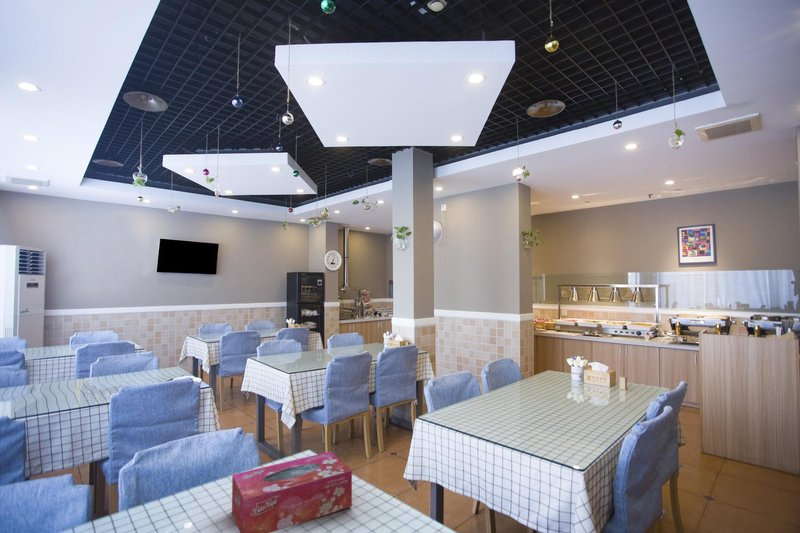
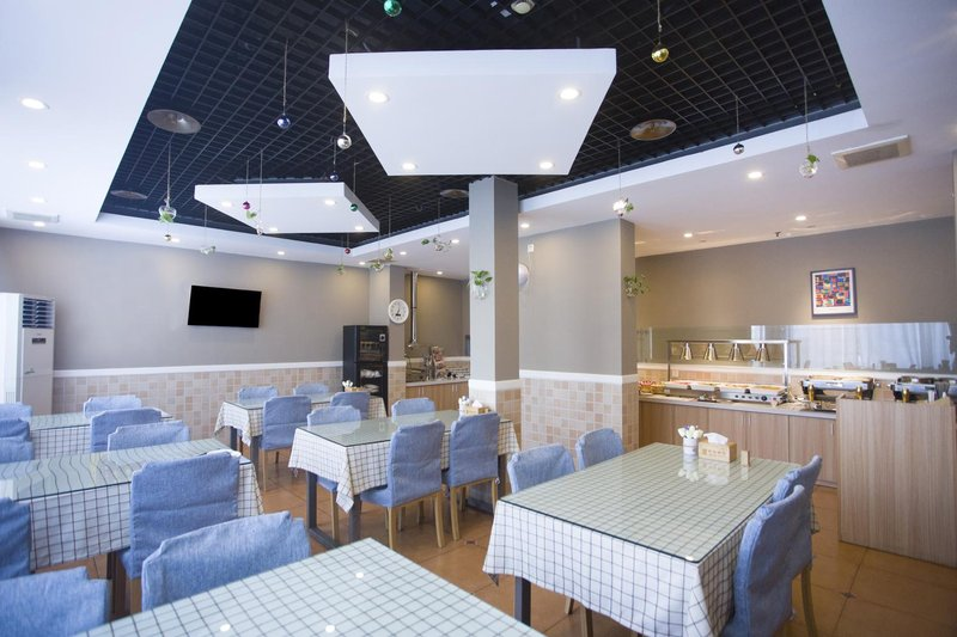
- tissue box (292, 490)
